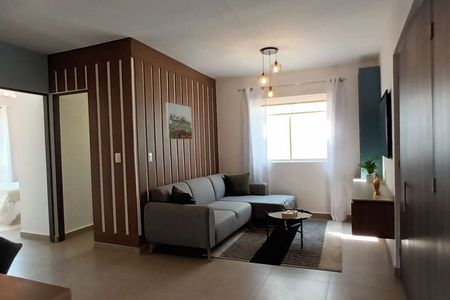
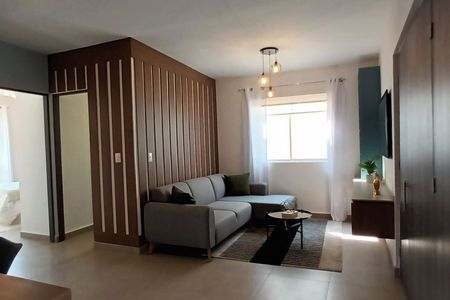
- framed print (179, 122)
